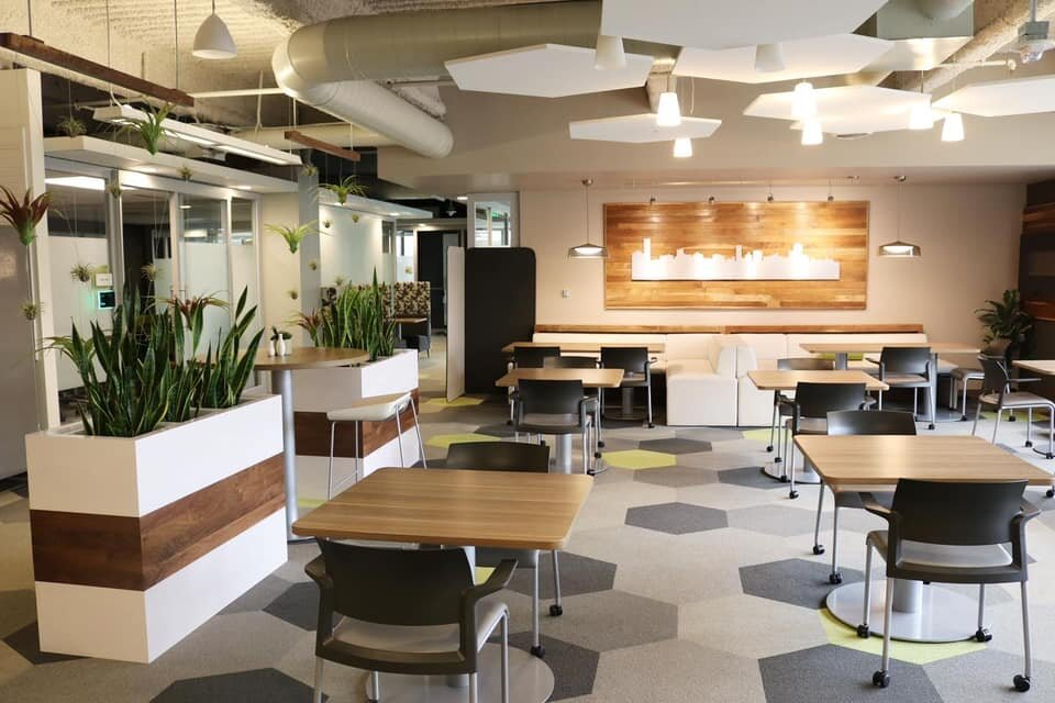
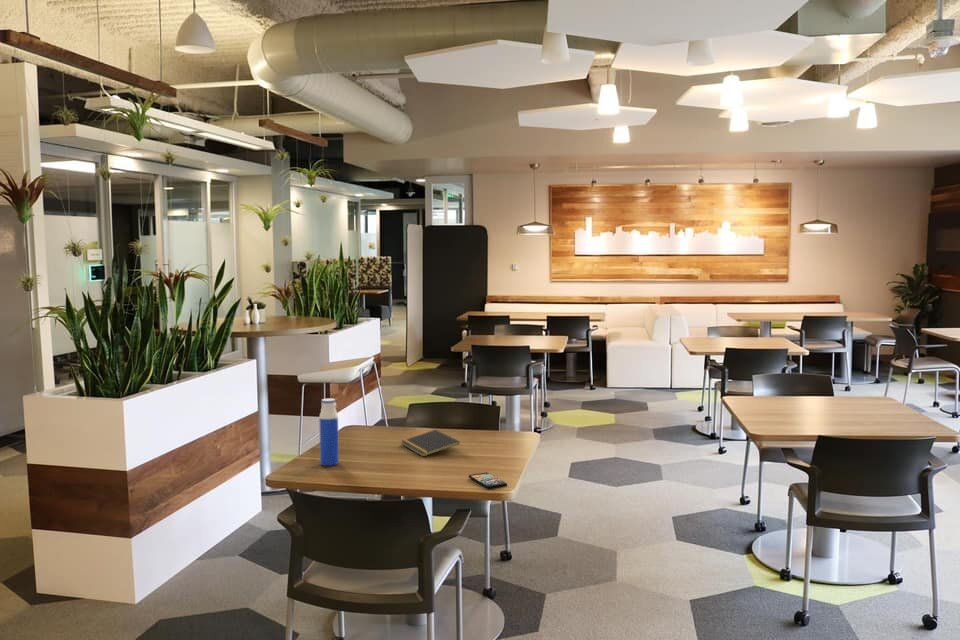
+ water bottle (328, 431)
+ smartphone (487, 480)
+ notepad (429, 442)
